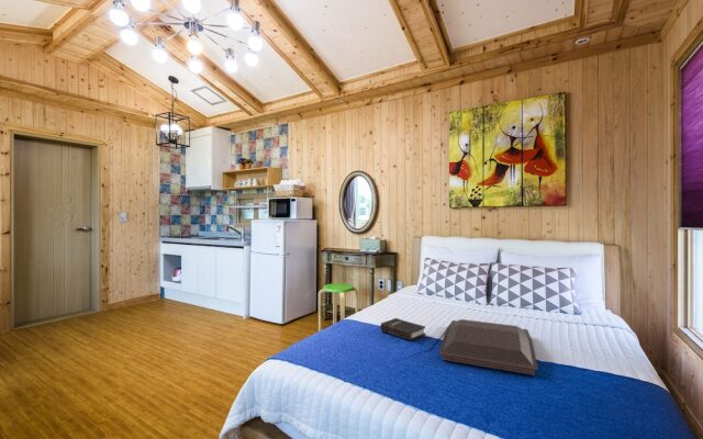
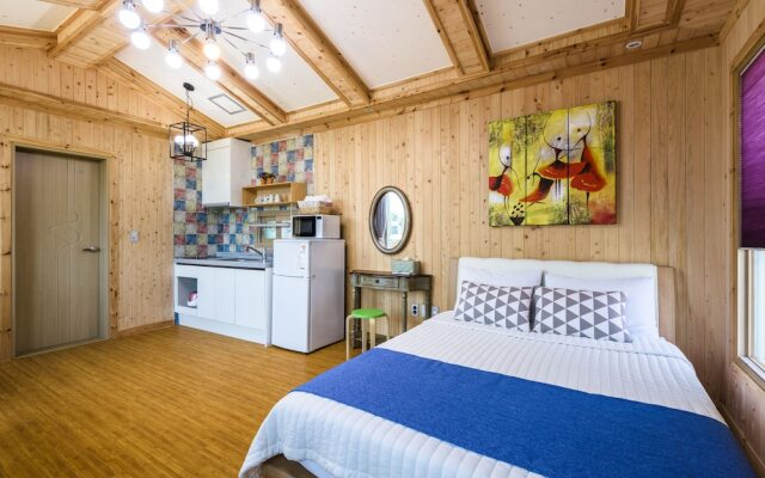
- hardback book (402, 328)
- serving tray (487, 337)
